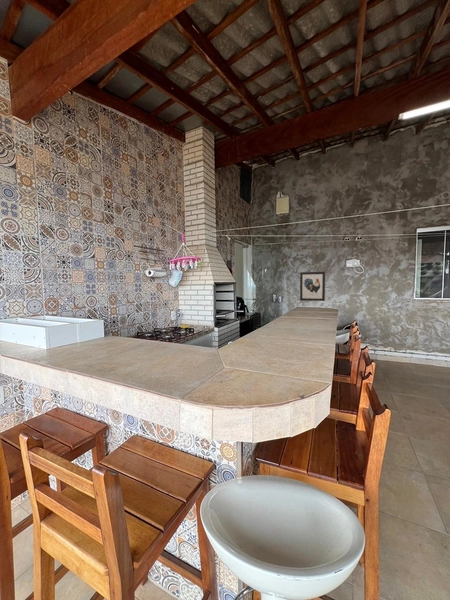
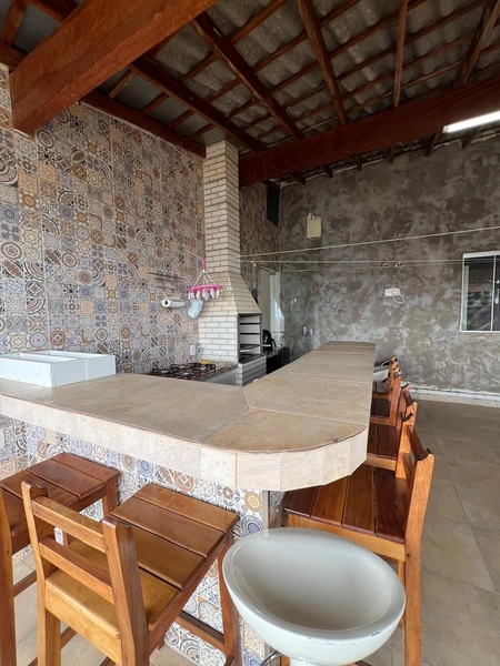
- wall art (312, 286)
